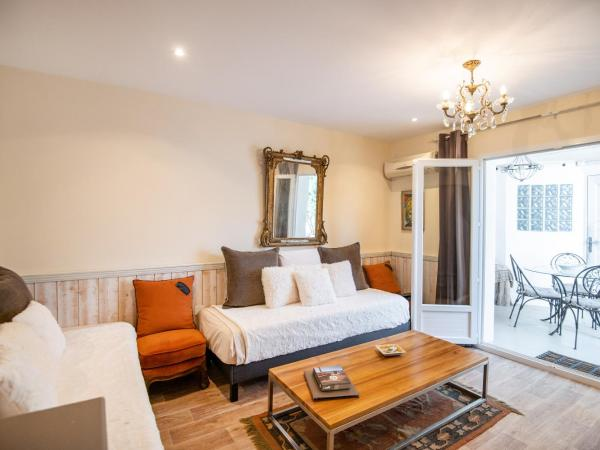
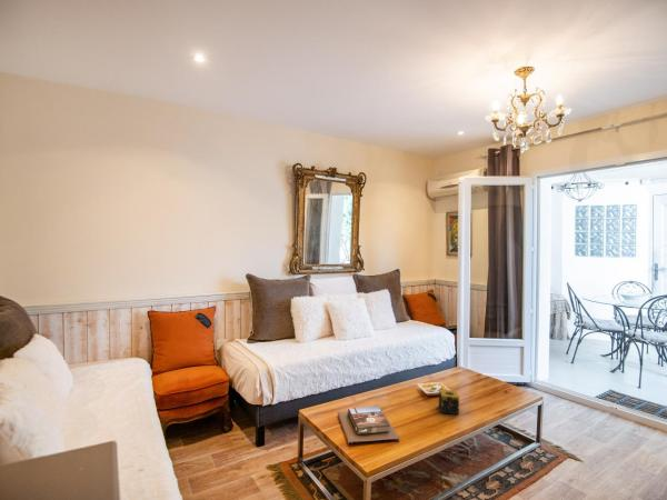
+ candle (448, 401)
